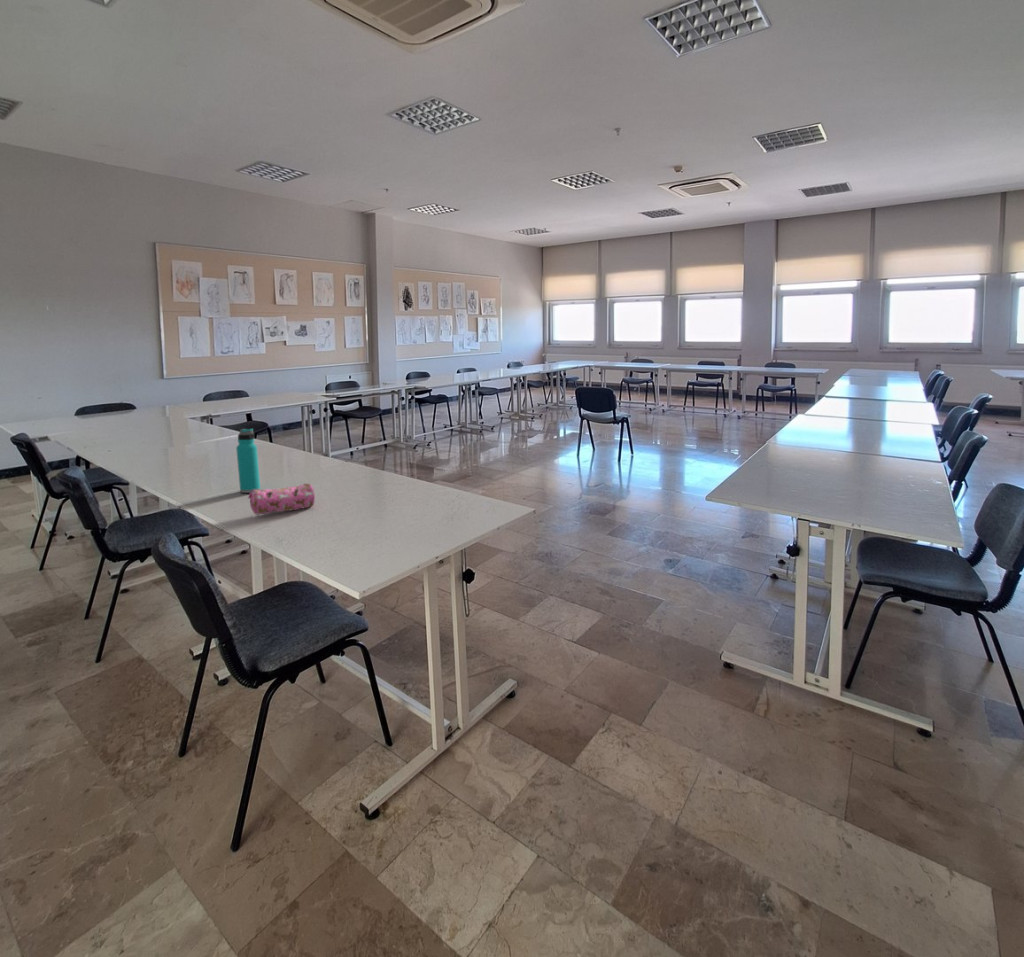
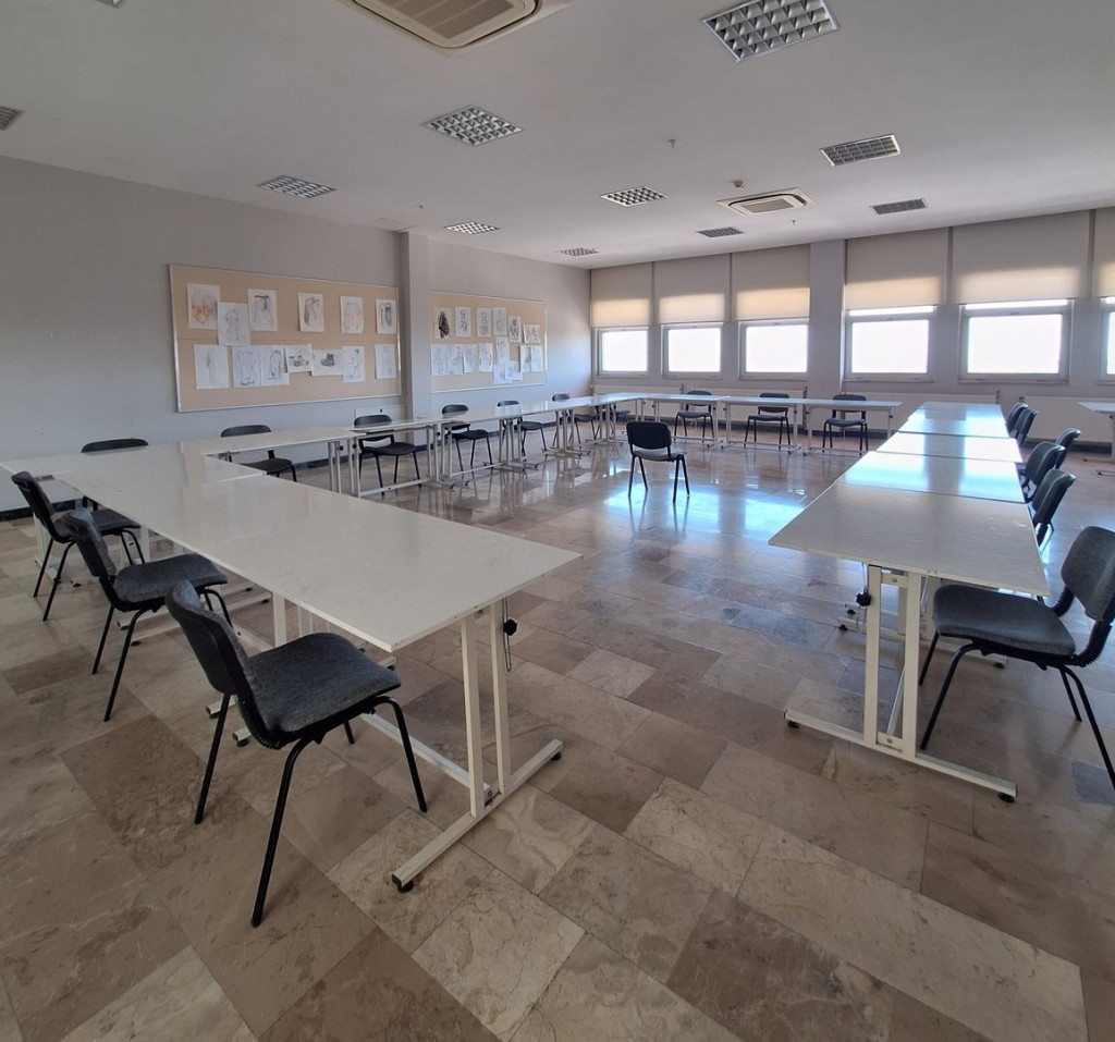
- pencil case (282, 498)
- water bottle (247, 460)
